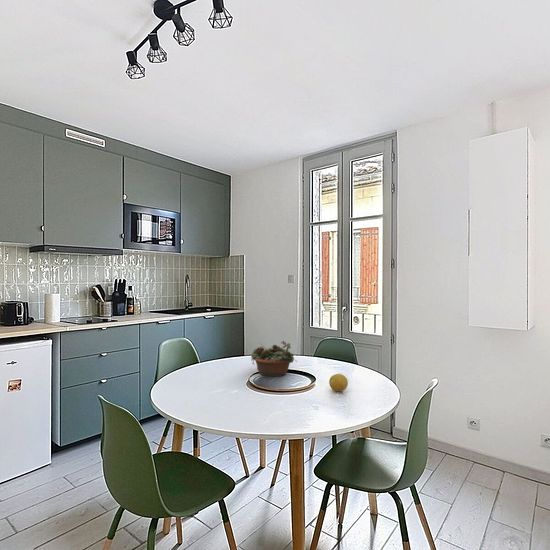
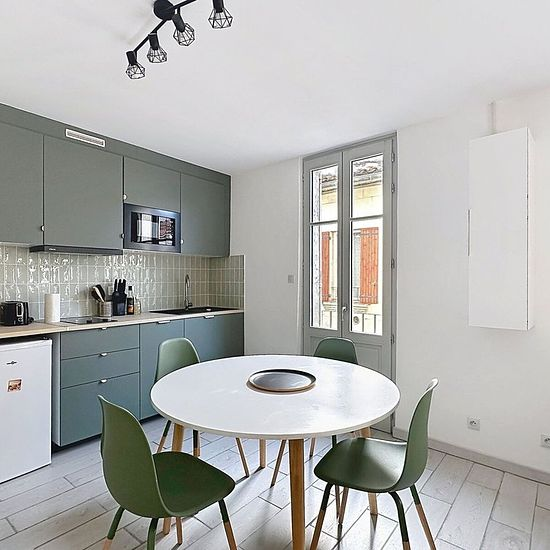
- fruit (338, 382)
- succulent planter (272, 356)
